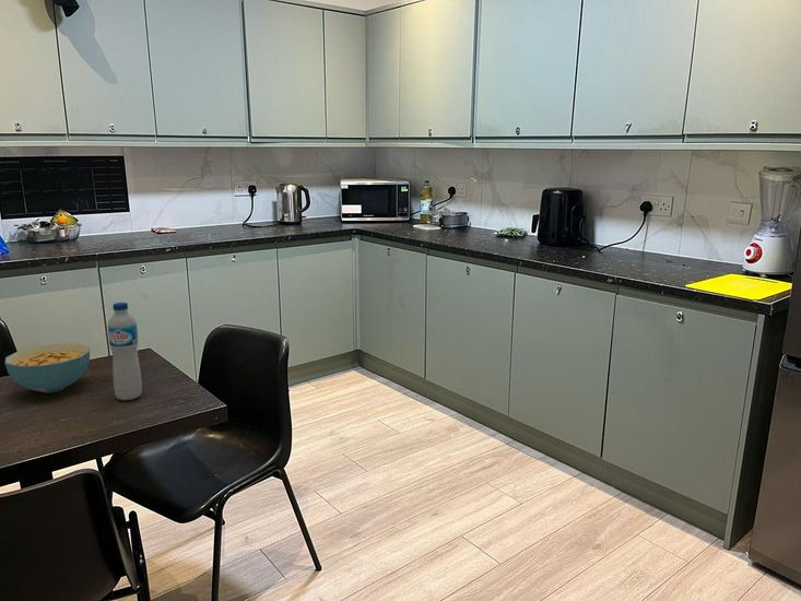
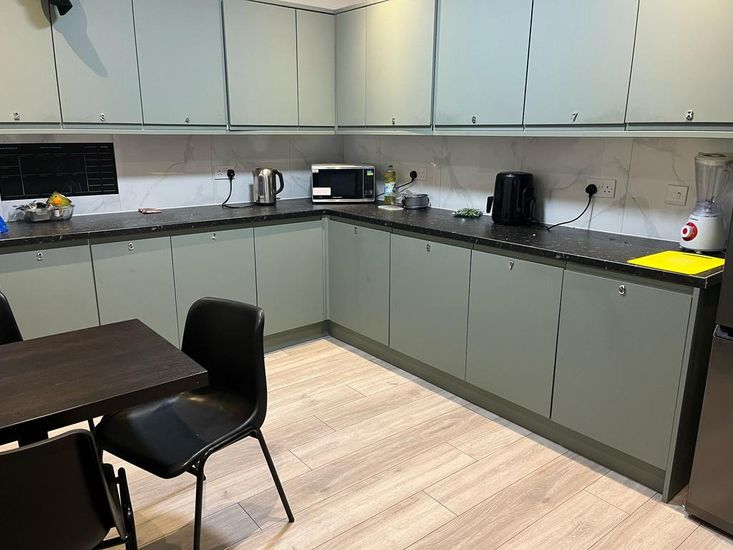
- cereal bowl (50, 372)
- water bottle (125, 351)
